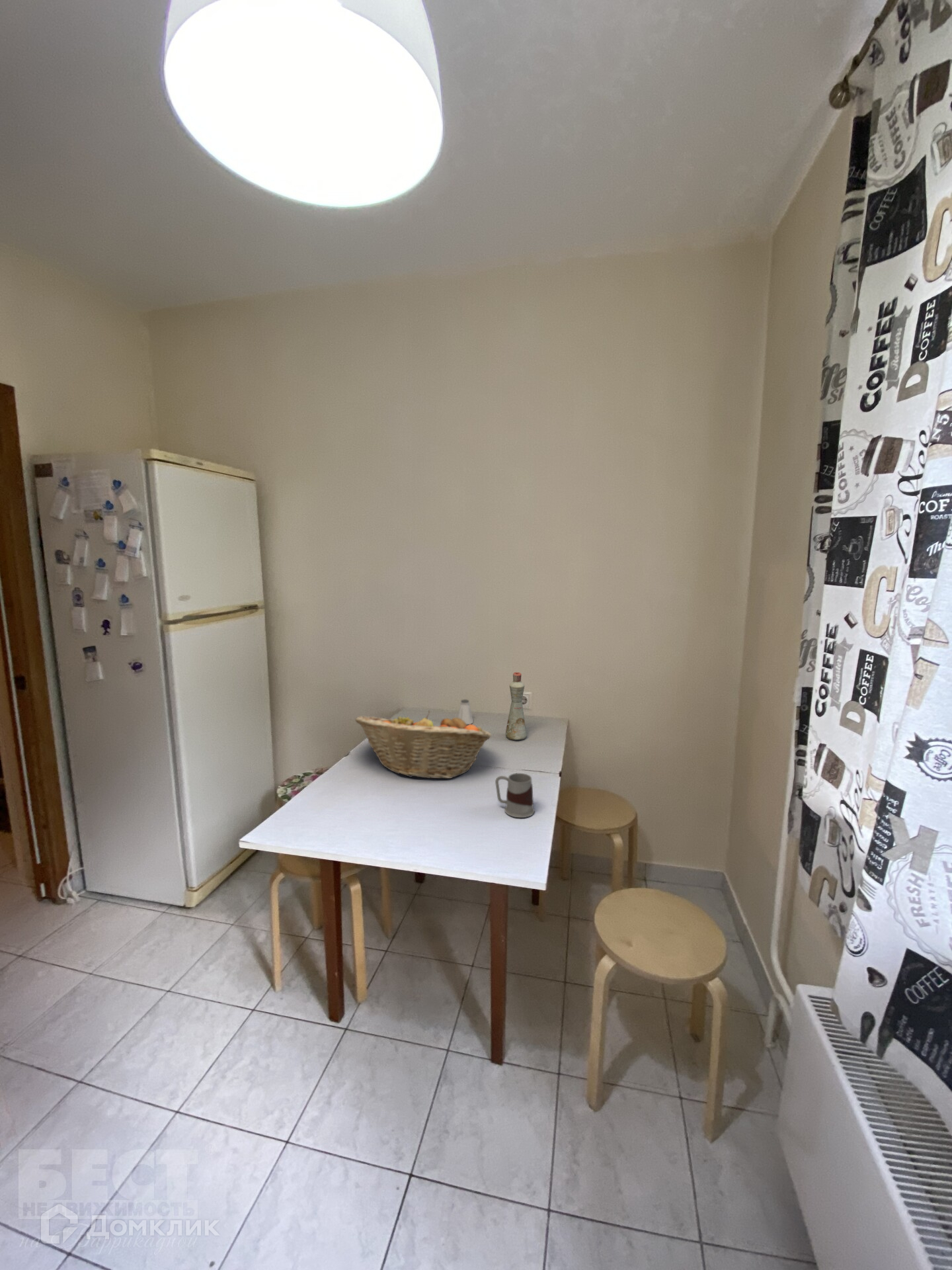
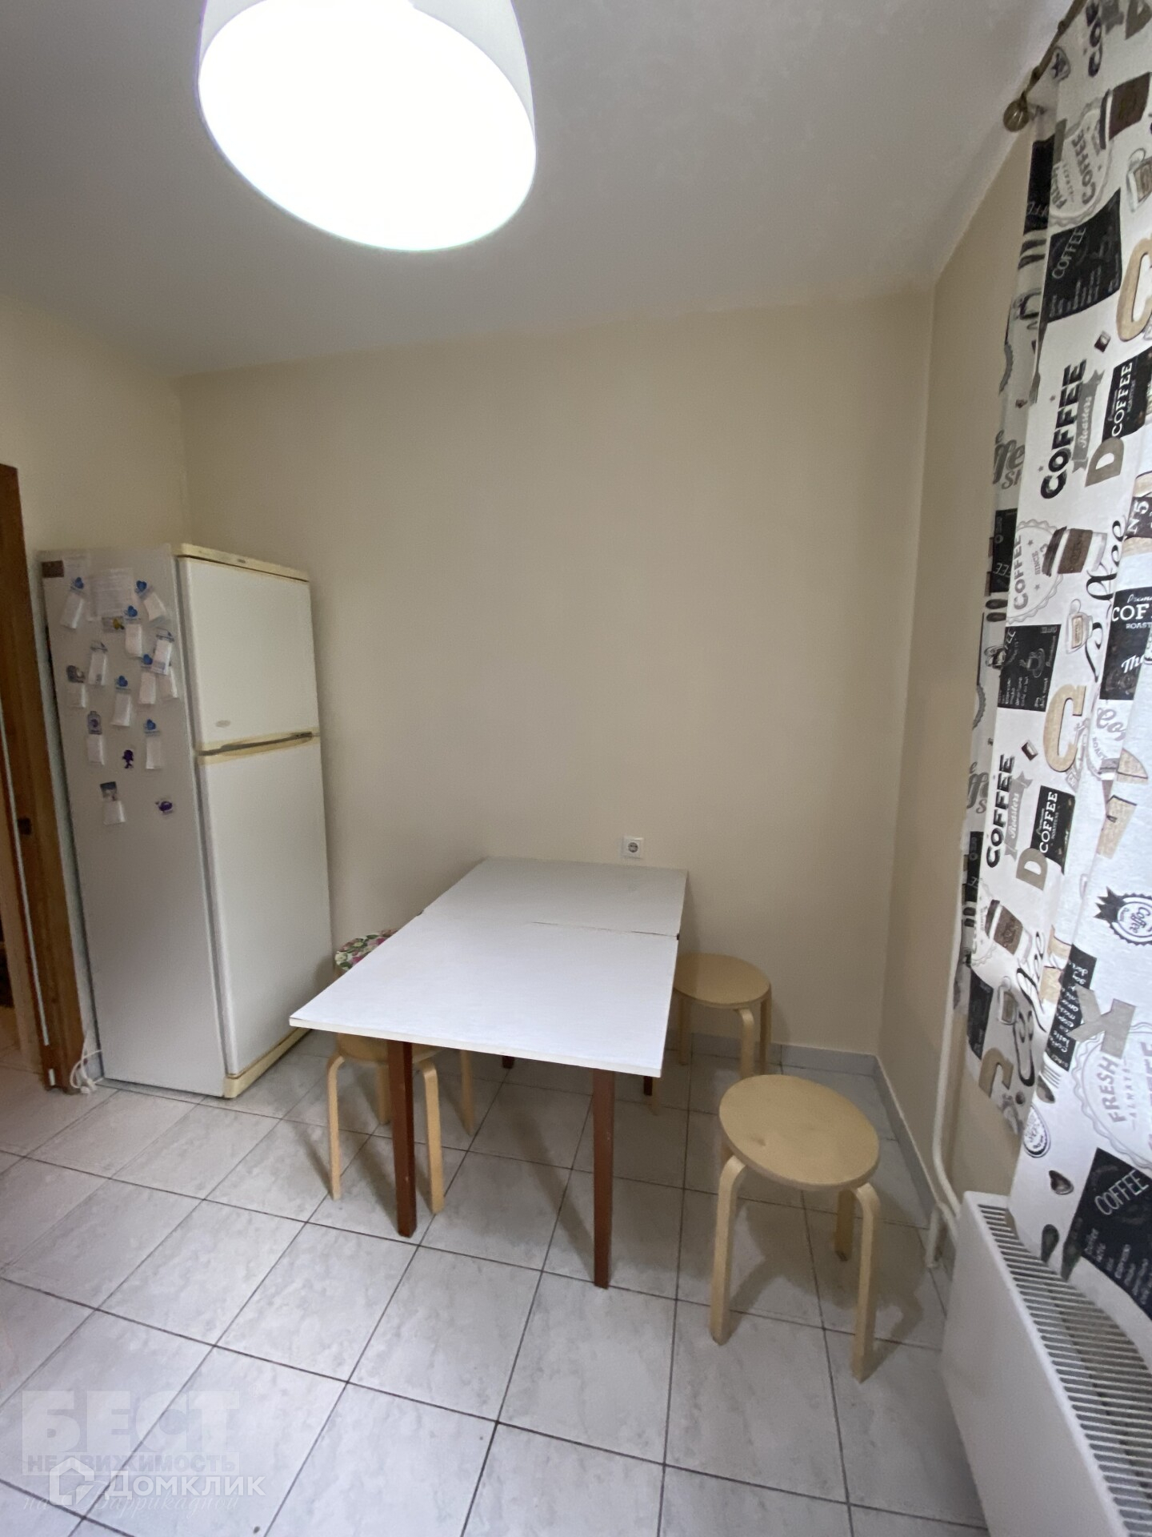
- mug (514, 793)
- bottle (516, 704)
- fruit basket (422, 737)
- saltshaker (465, 711)
